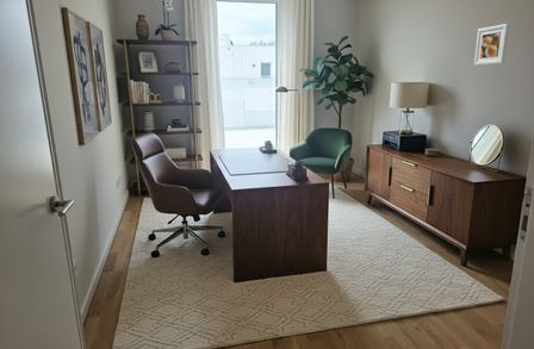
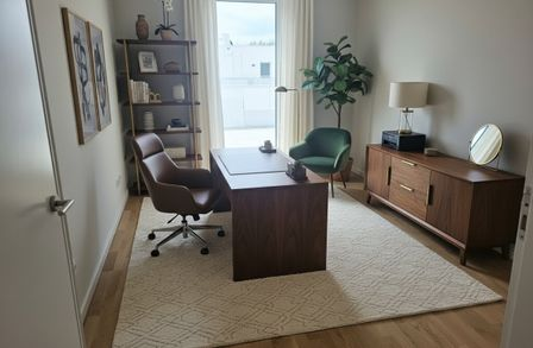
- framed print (490, 45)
